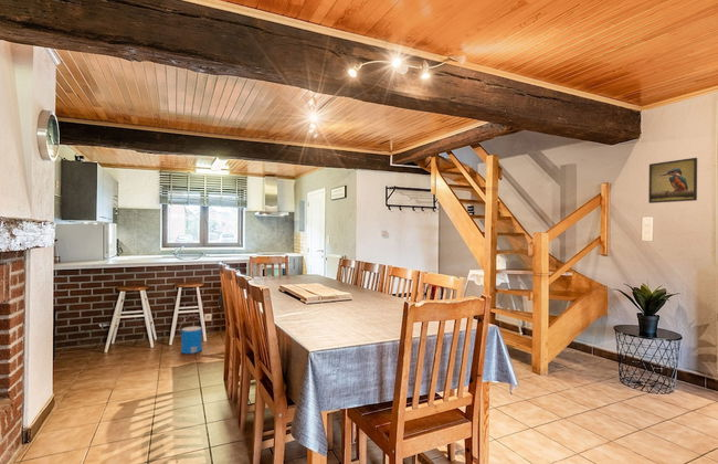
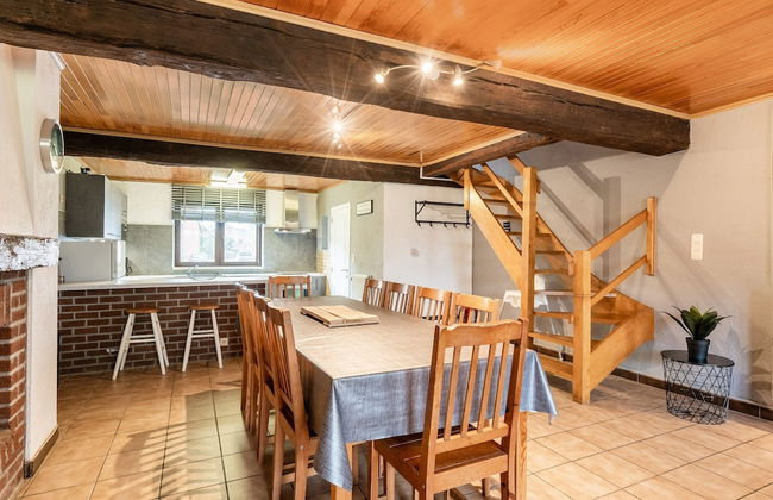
- bucket (191, 334)
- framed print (672, 181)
